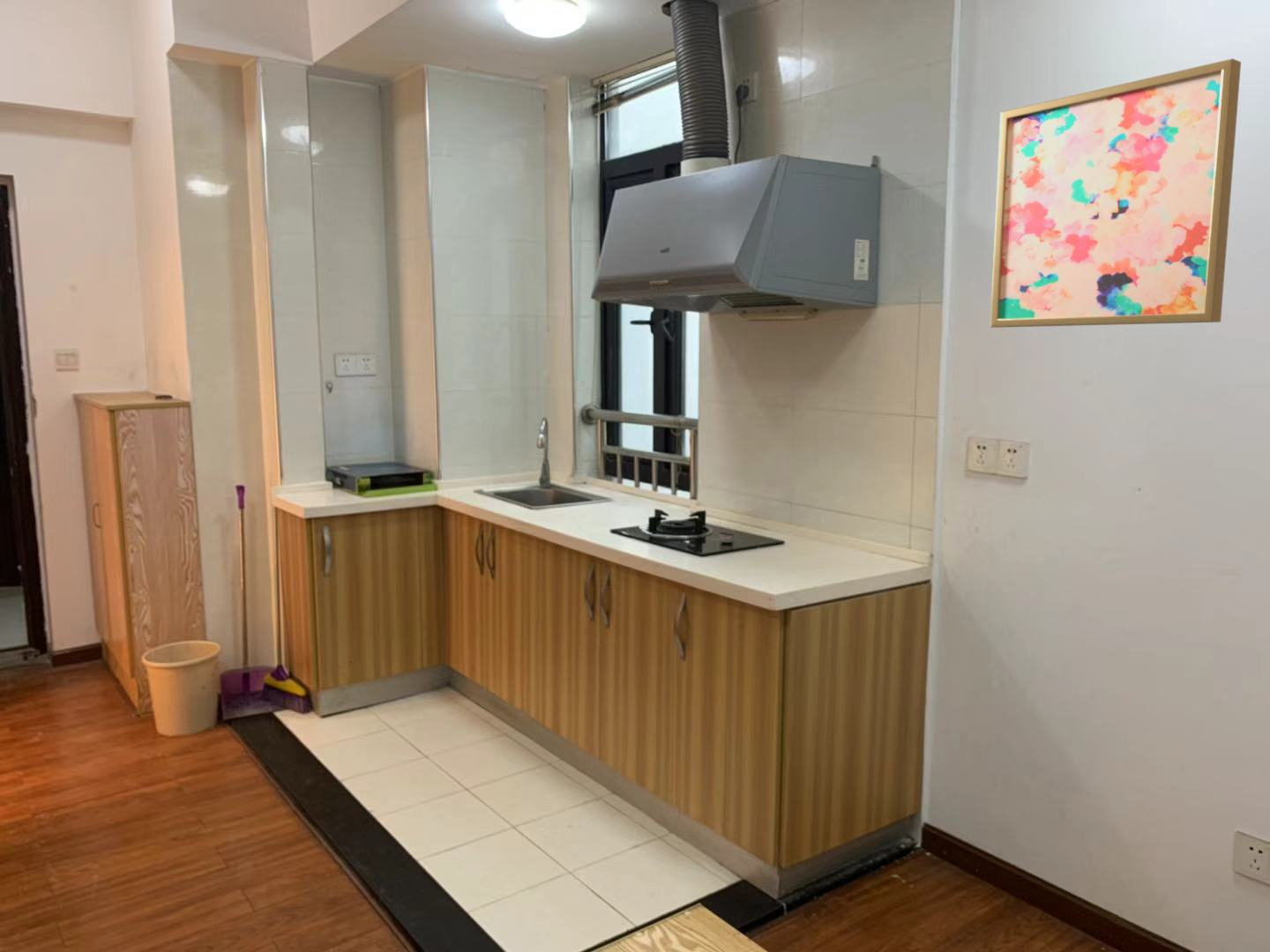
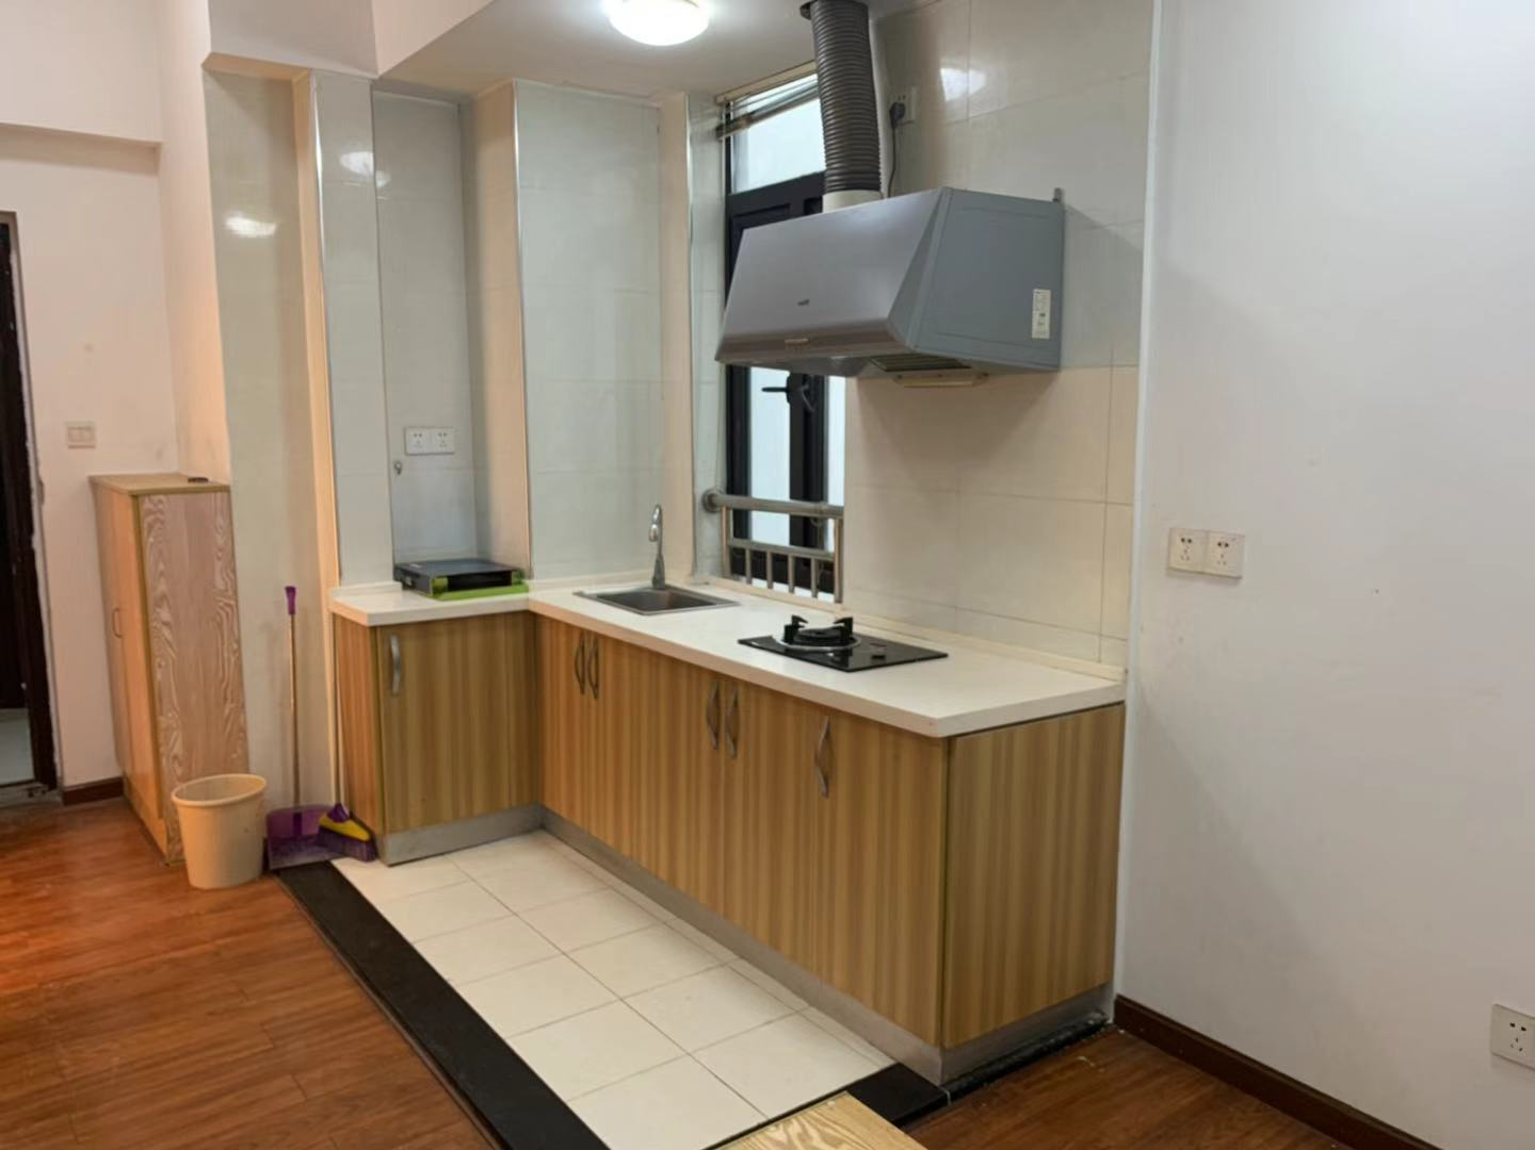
- wall art (1102, 209)
